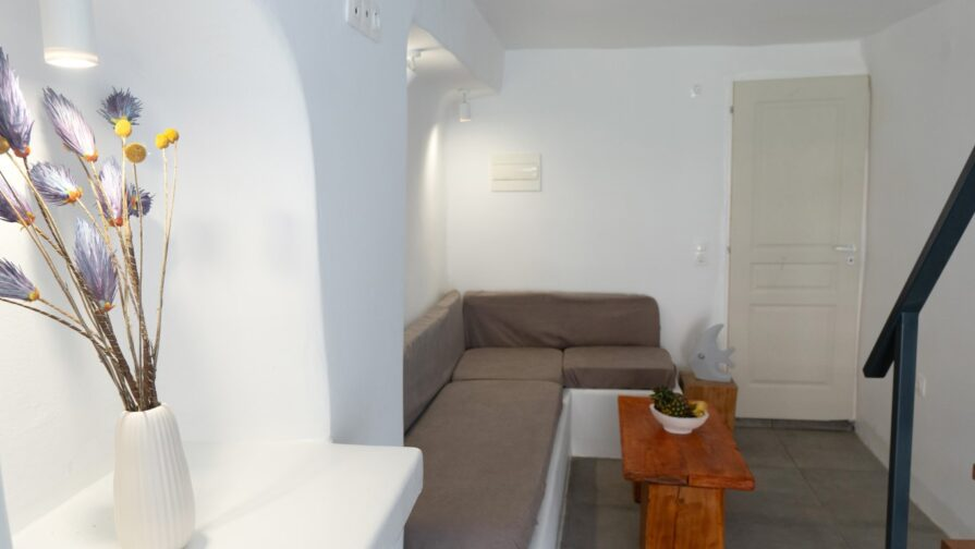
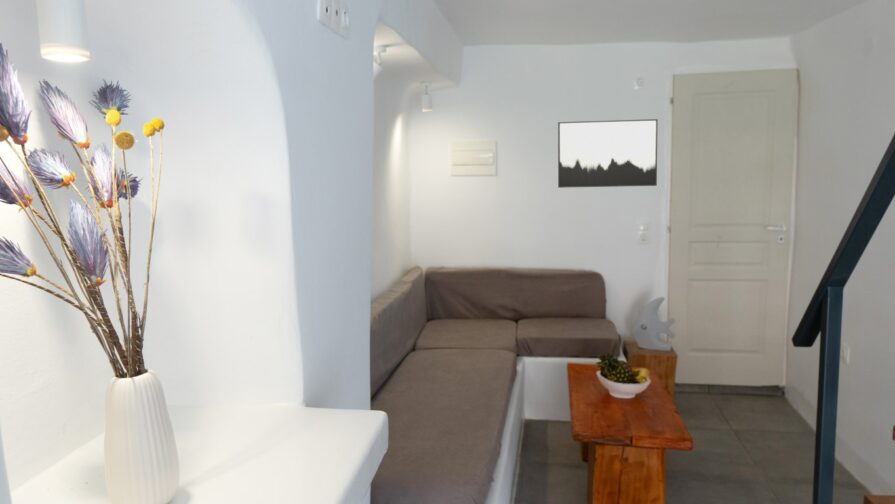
+ wall art (607, 153)
